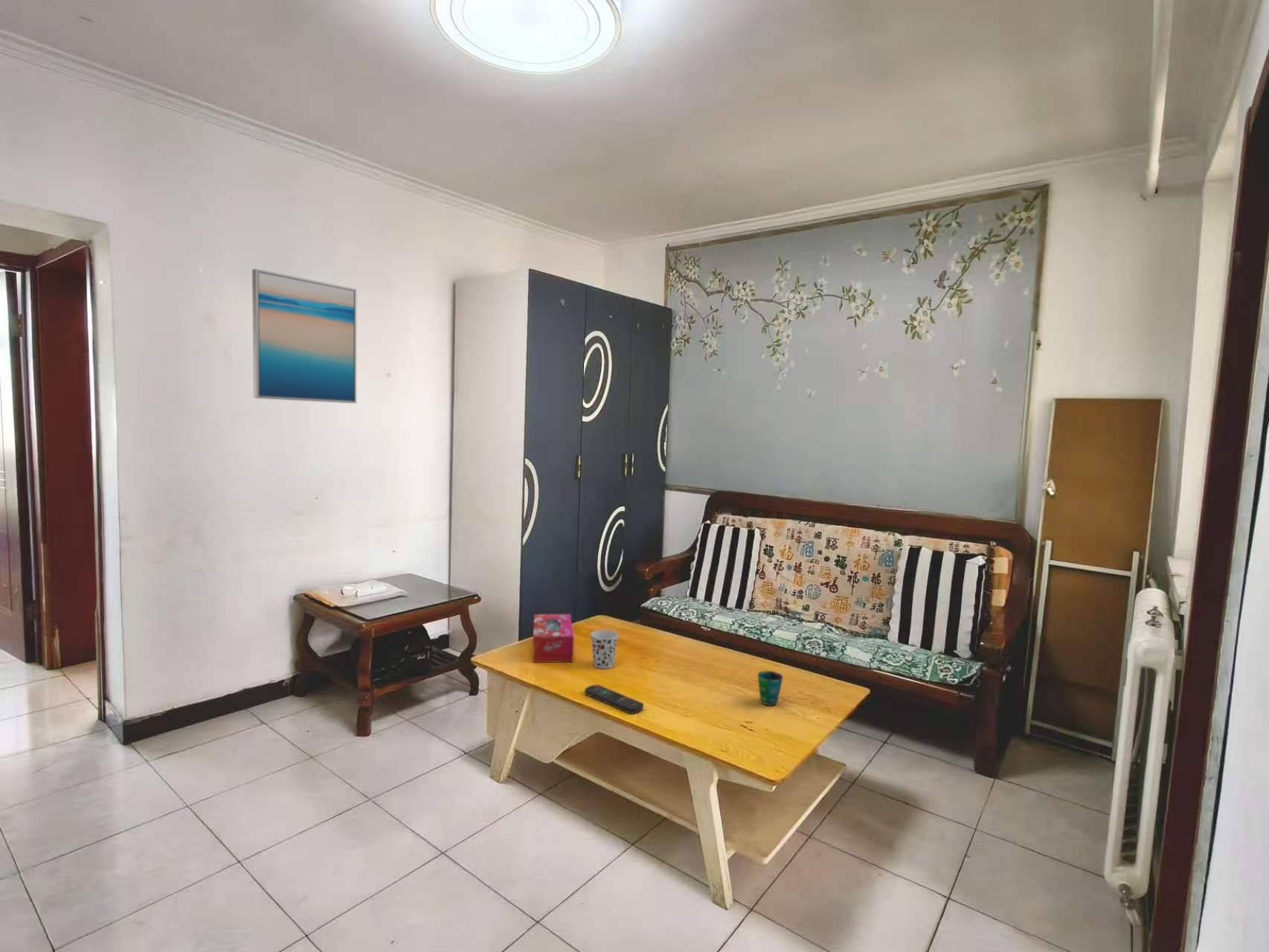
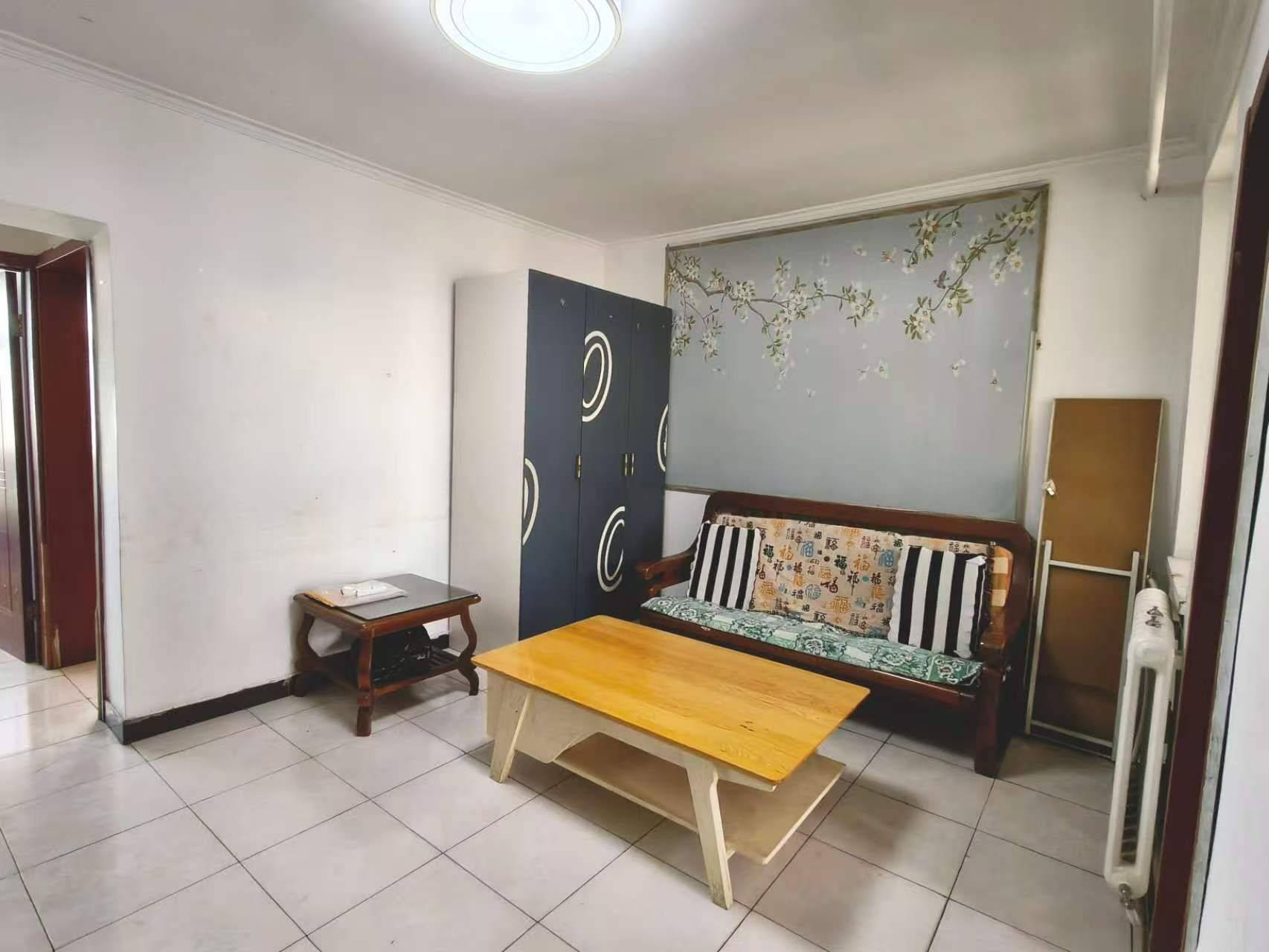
- wall art (307, 341)
- tissue box (552, 637)
- cup (604, 649)
- cup (771, 687)
- remote control (613, 698)
